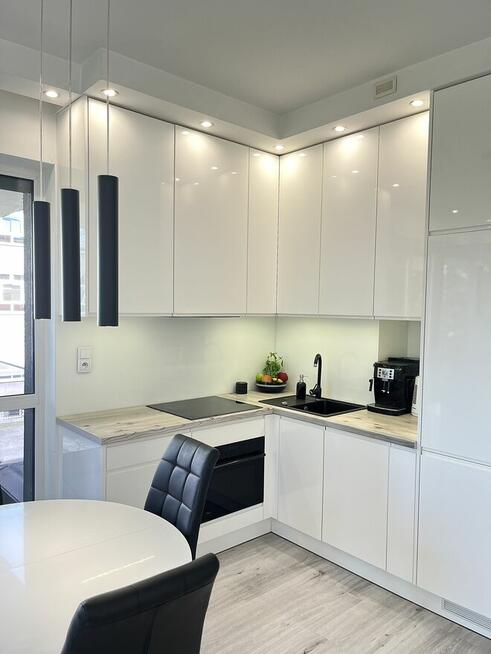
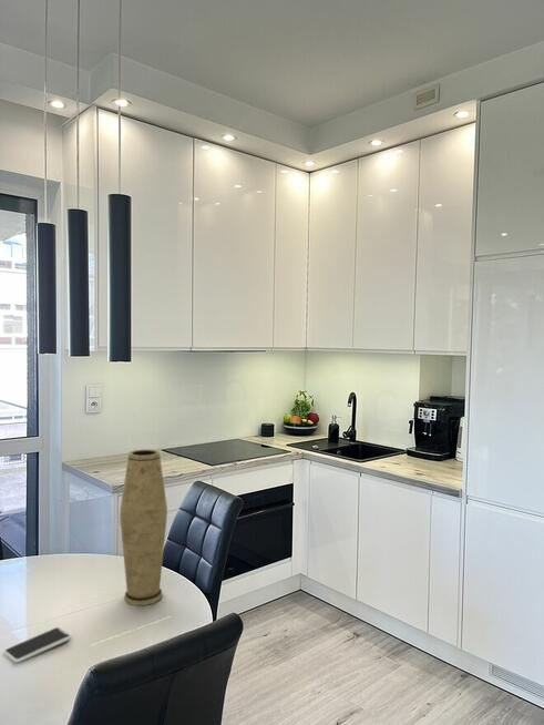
+ vase (143, 524)
+ smartphone (38, 644)
